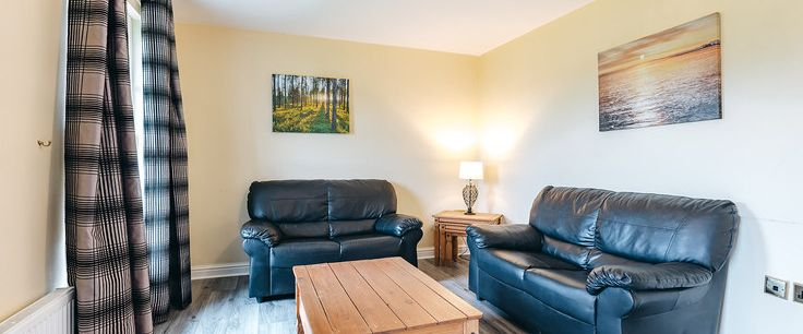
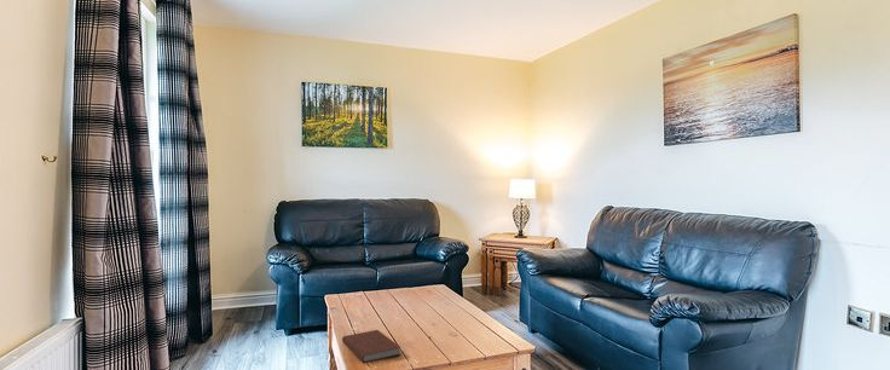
+ book (370, 345)
